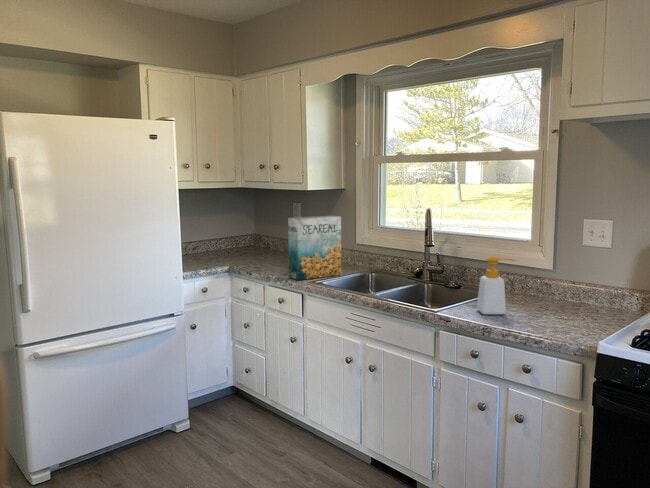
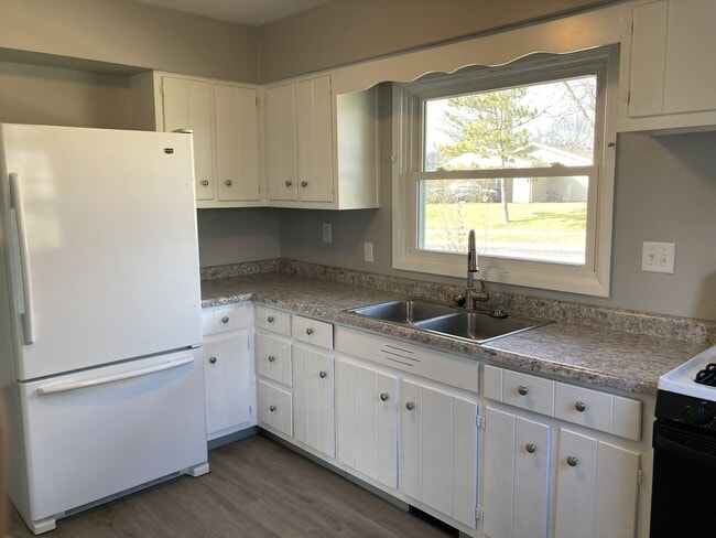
- cereal box (315, 246)
- soap bottle (497, 284)
